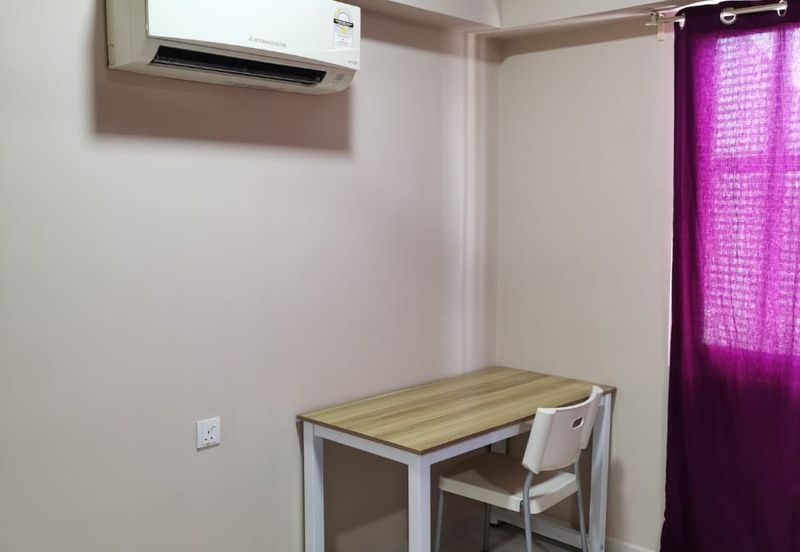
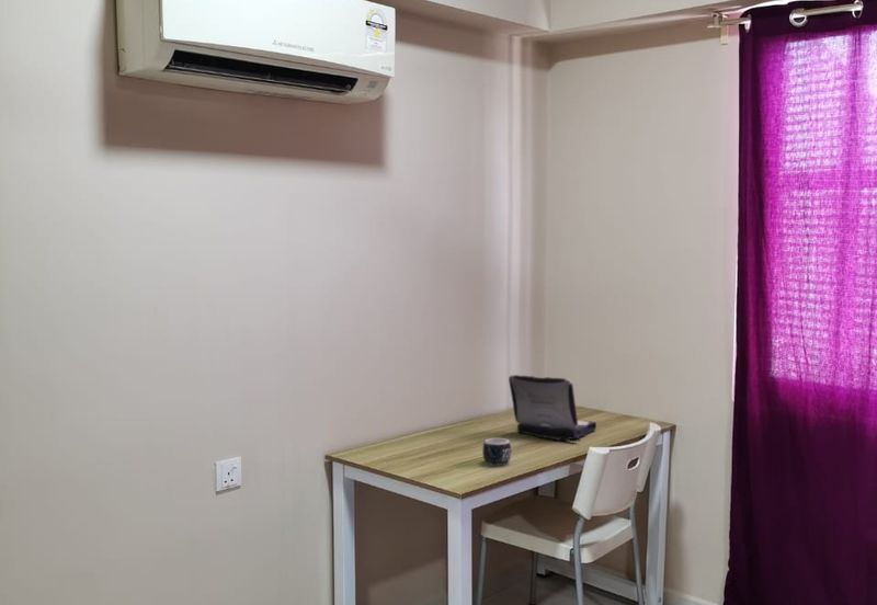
+ laptop (554, 402)
+ mug (499, 450)
